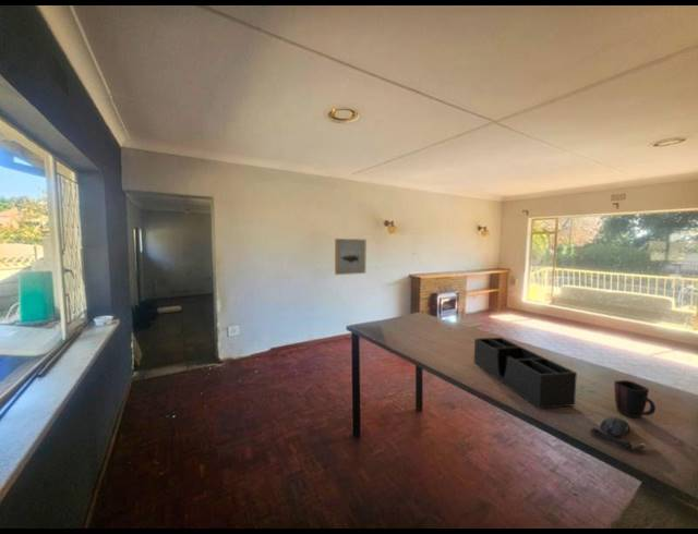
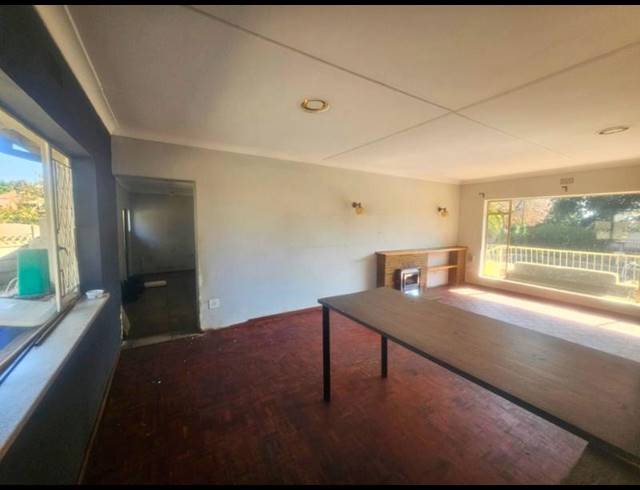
- computer mouse (622, 430)
- mug (635, 401)
- wall art (350, 256)
- desk organizer (517, 366)
